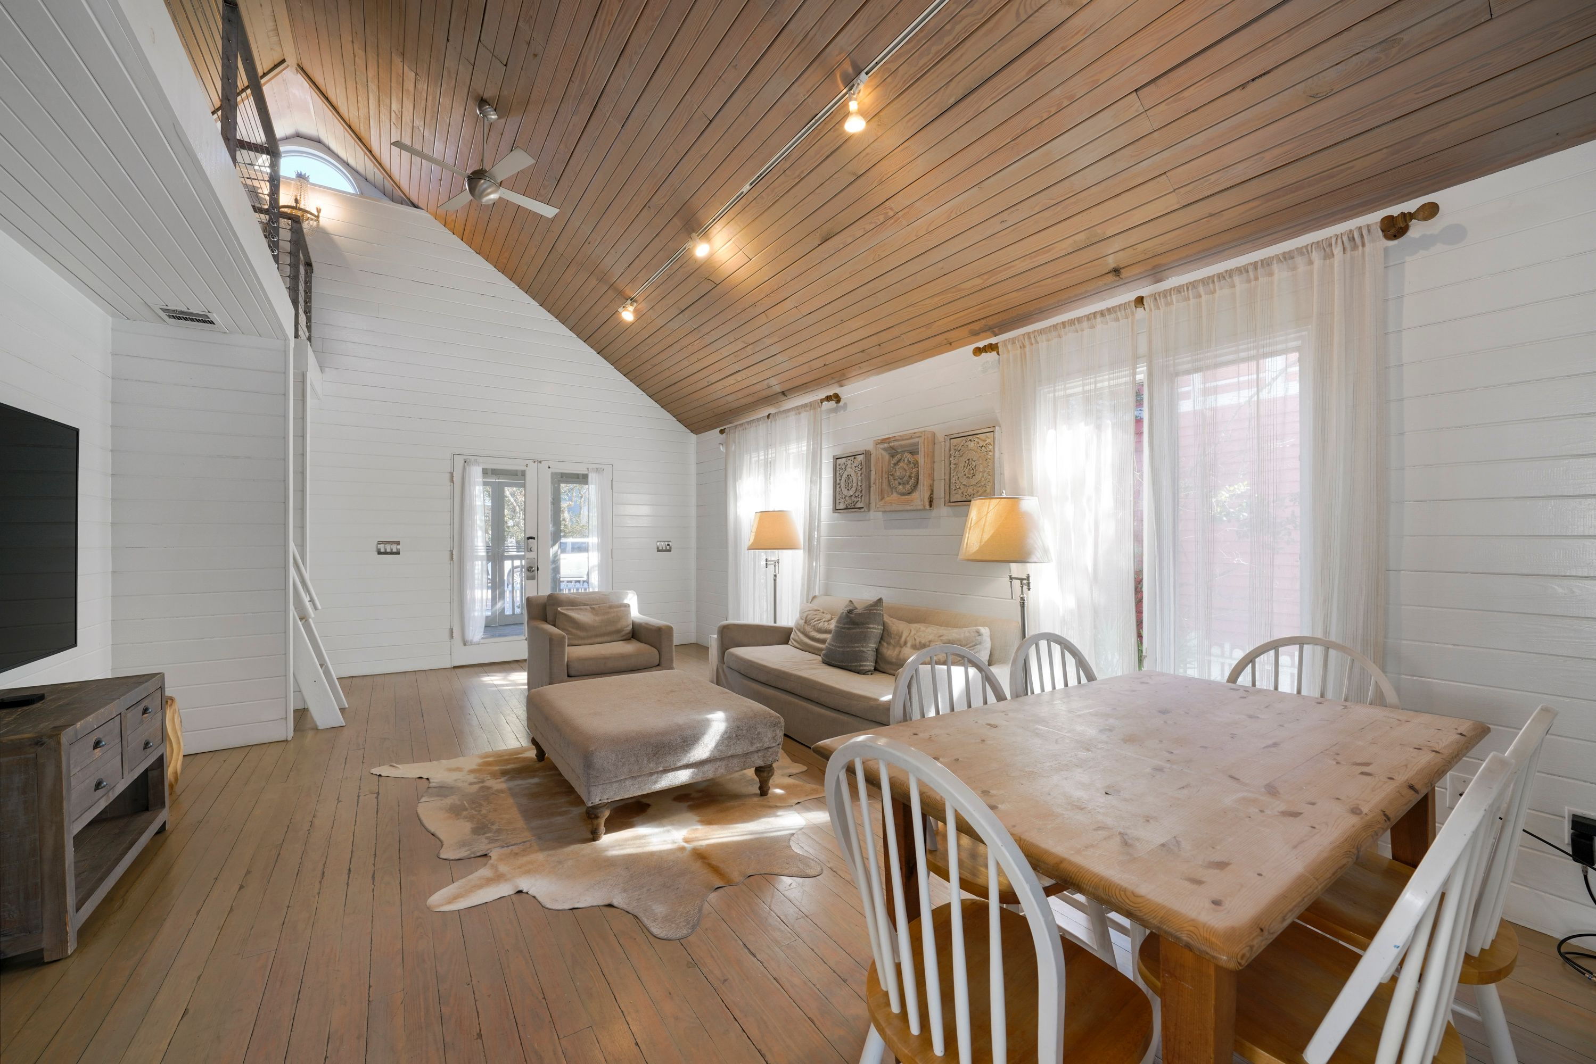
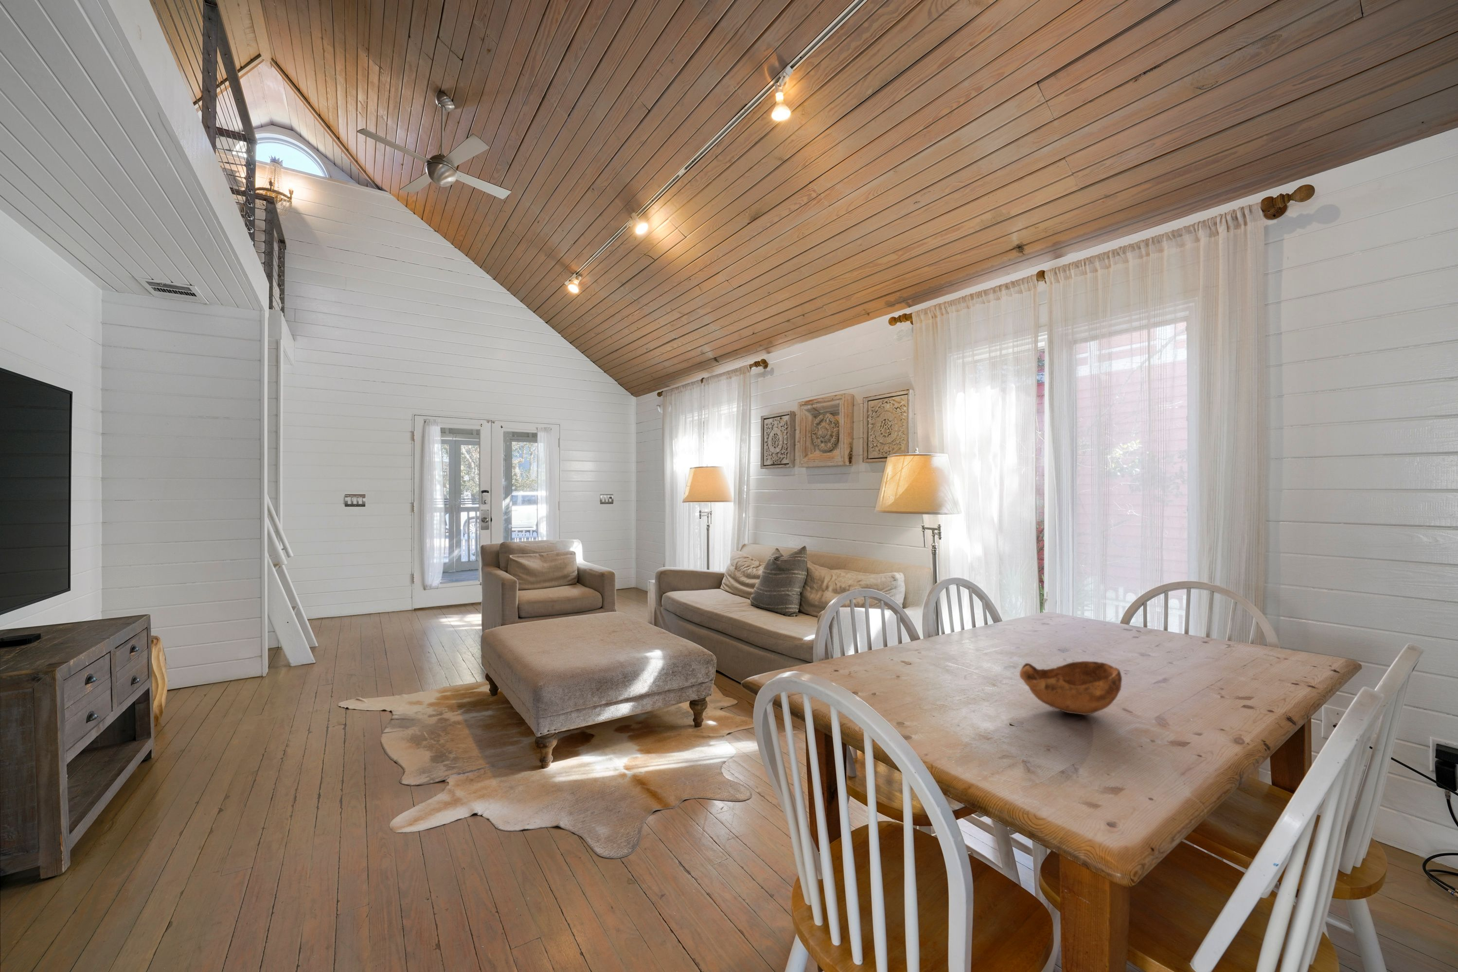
+ bowl (1068, 688)
